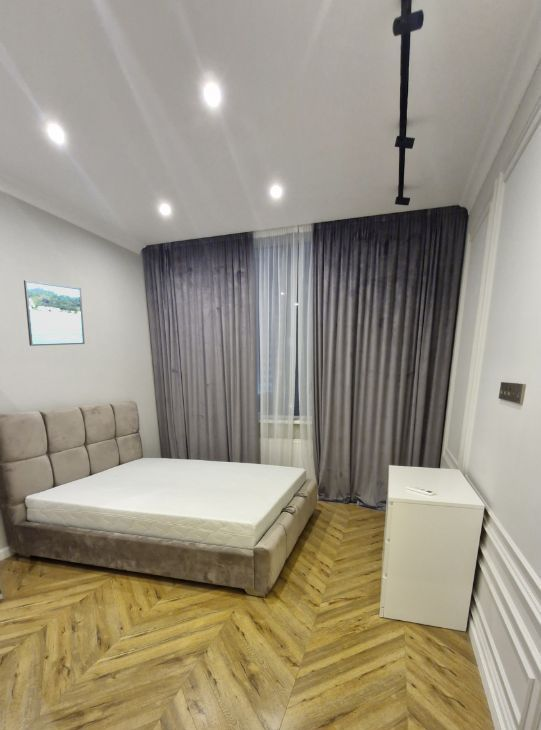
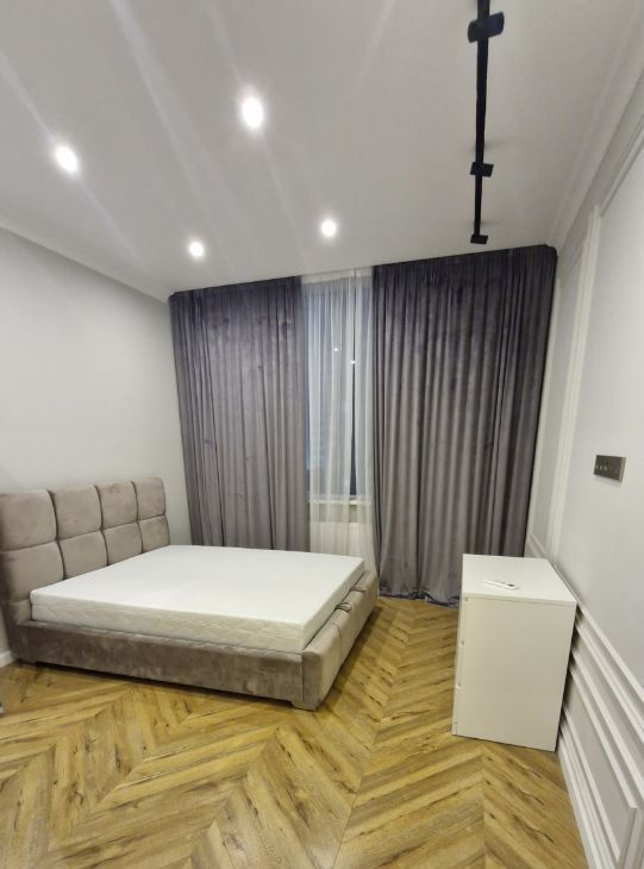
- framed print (56, 315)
